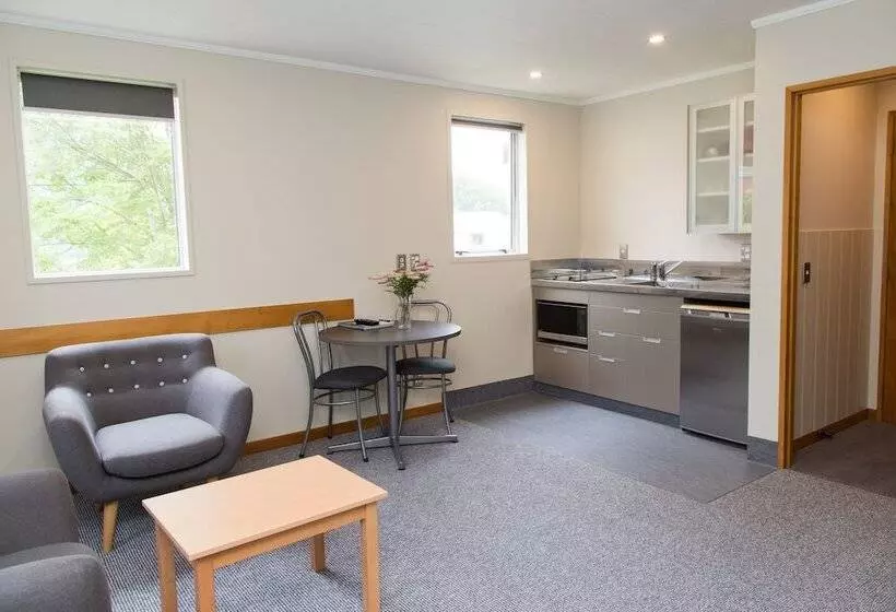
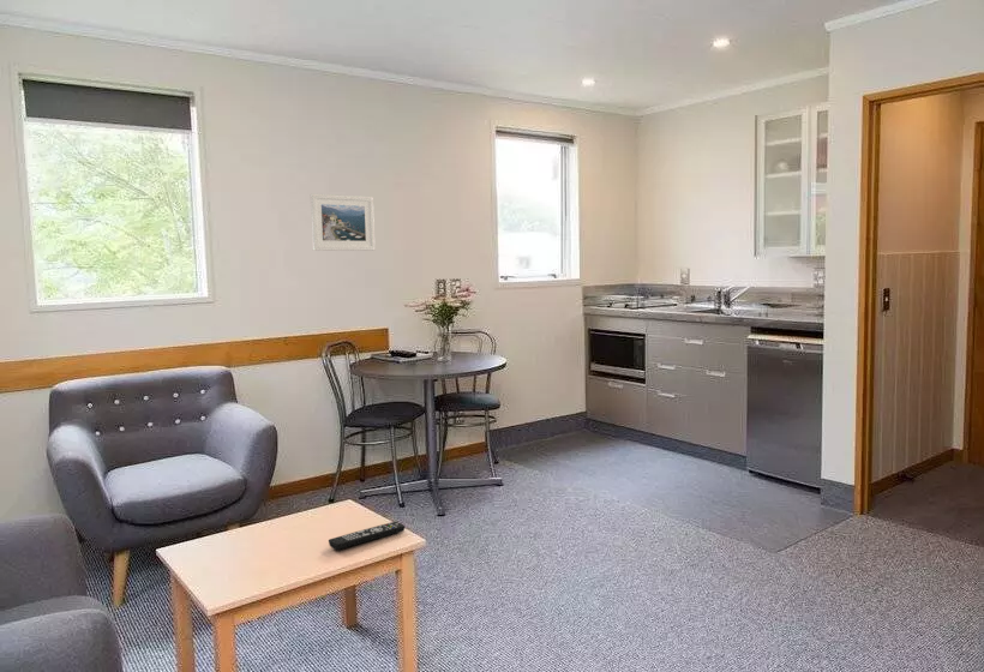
+ remote control (367, 535)
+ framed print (343, 222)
